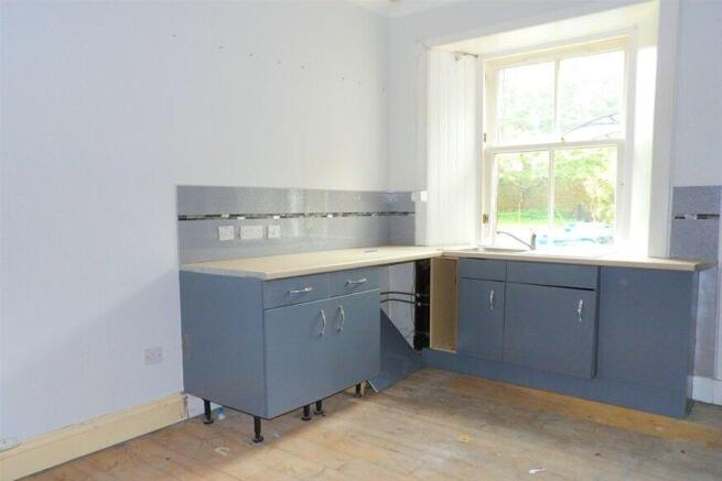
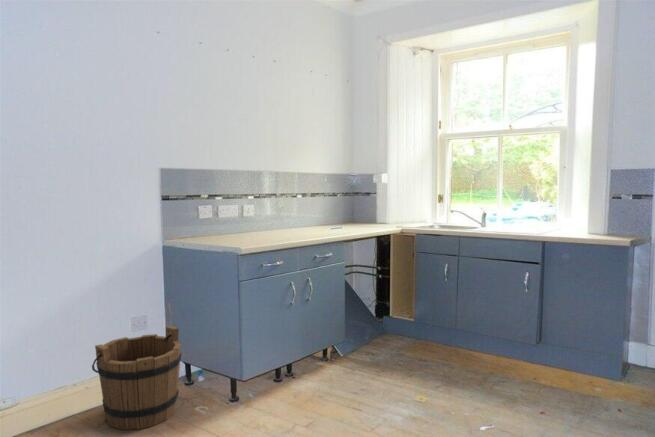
+ bucket (140, 375)
